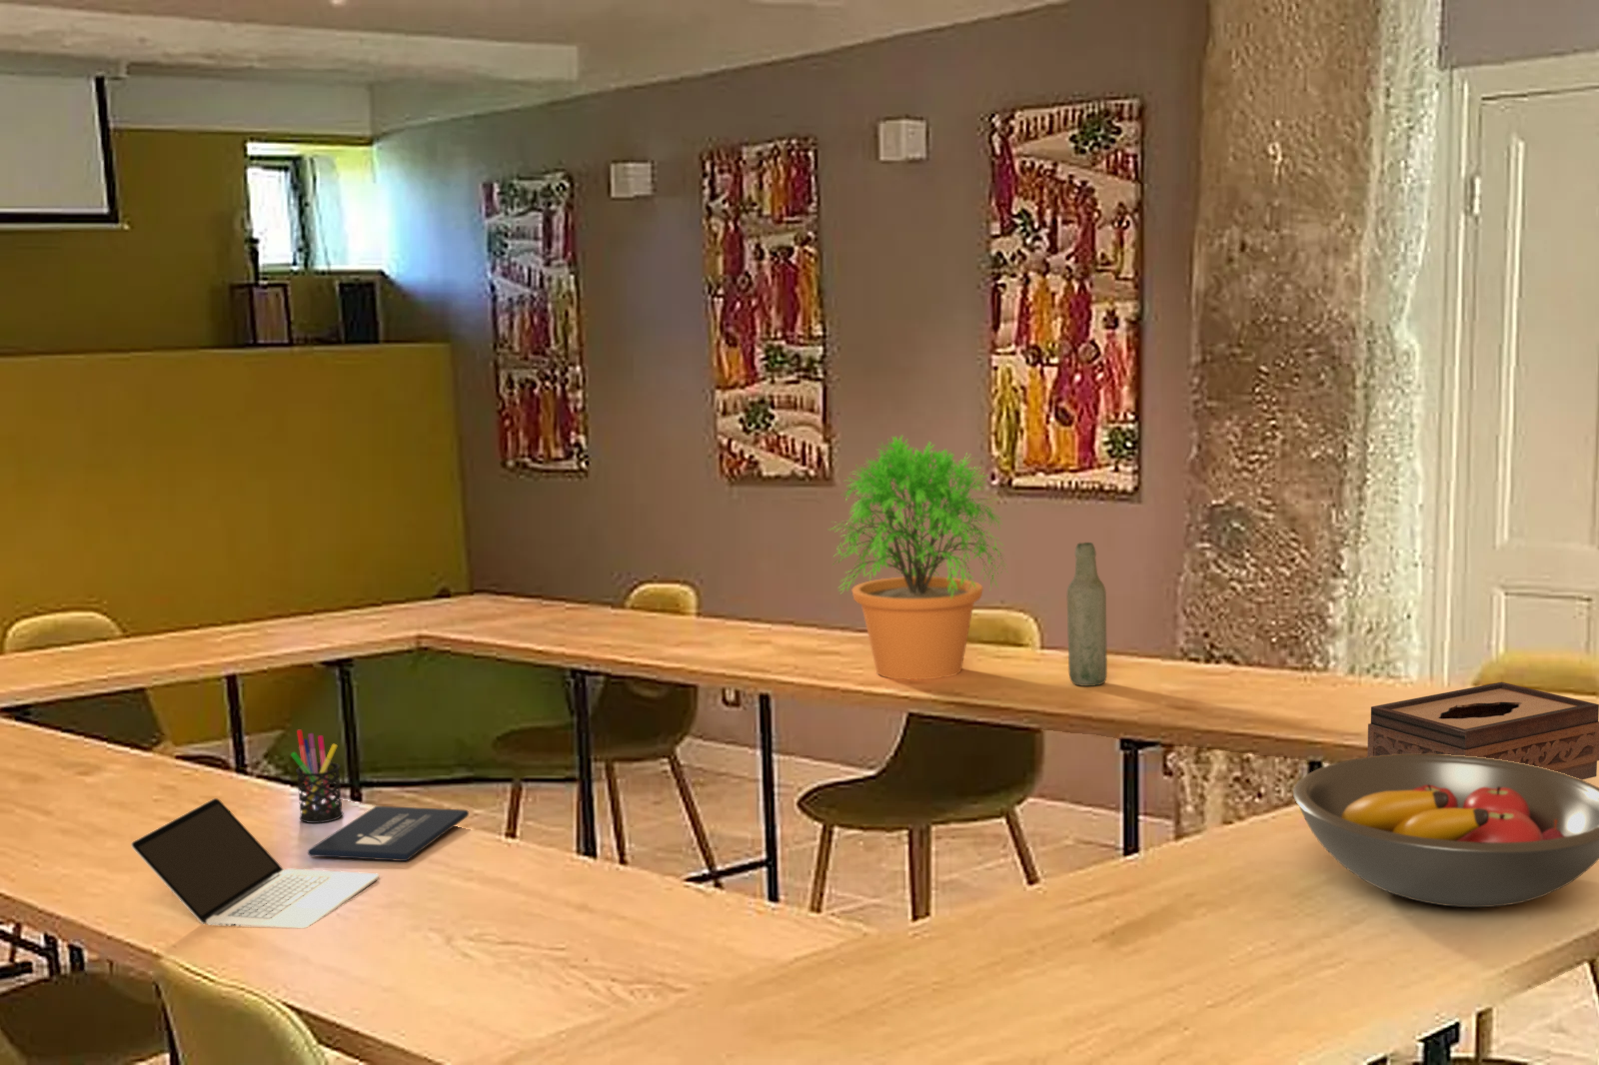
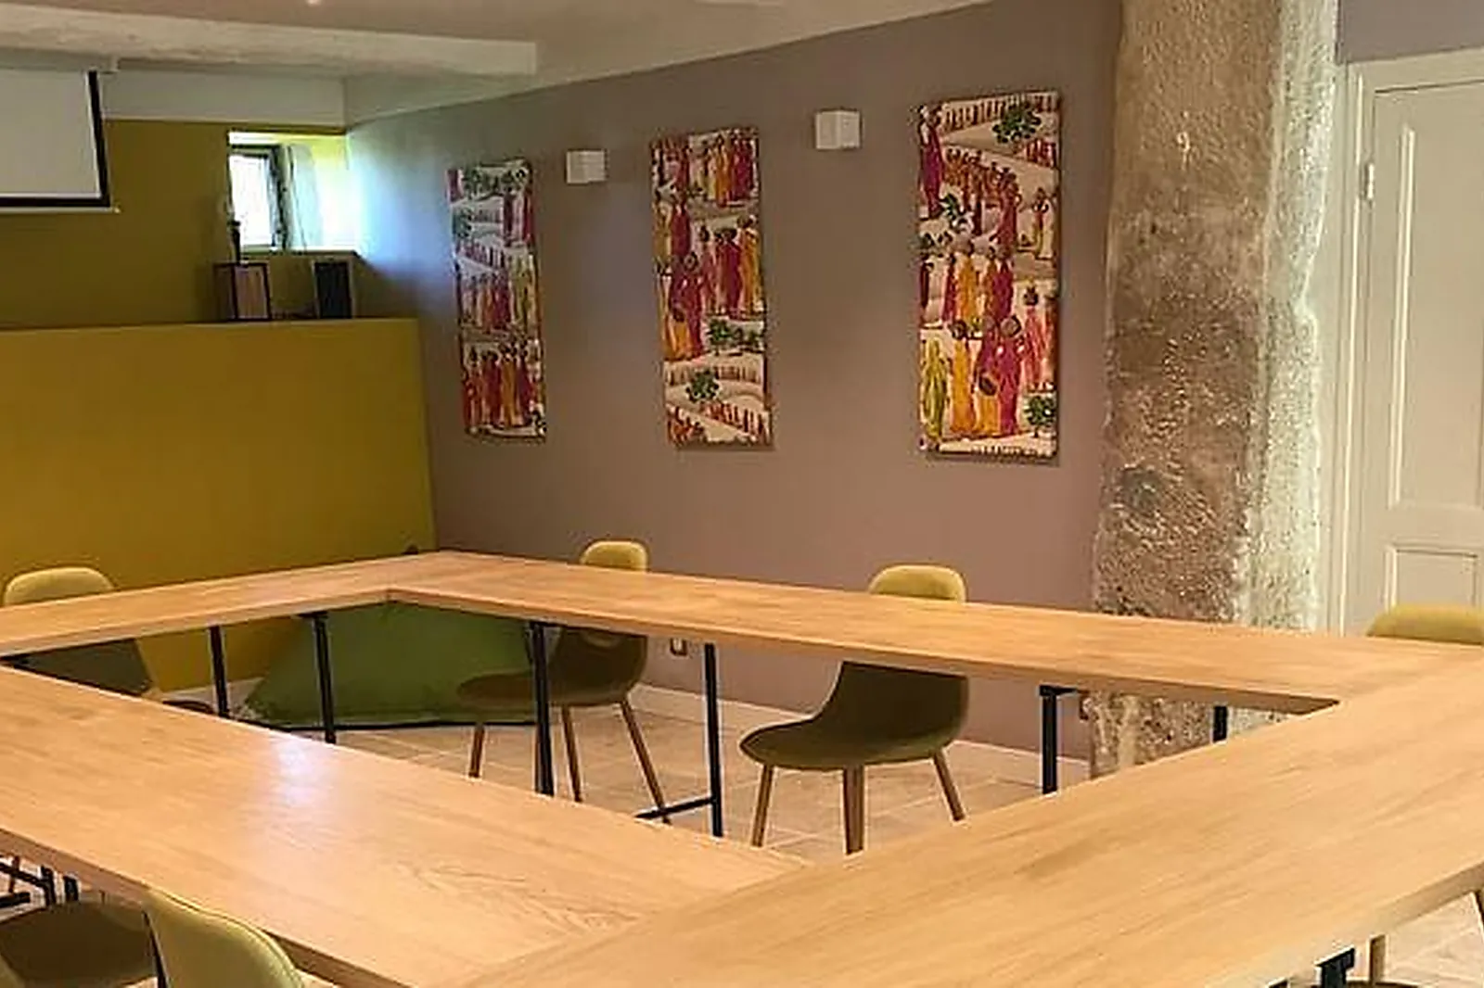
- fruit bowl (1453, 828)
- bottle (1088, 612)
- tissue box (1482, 742)
- pen holder (313, 775)
- laptop (323, 839)
- potted plant (919, 553)
